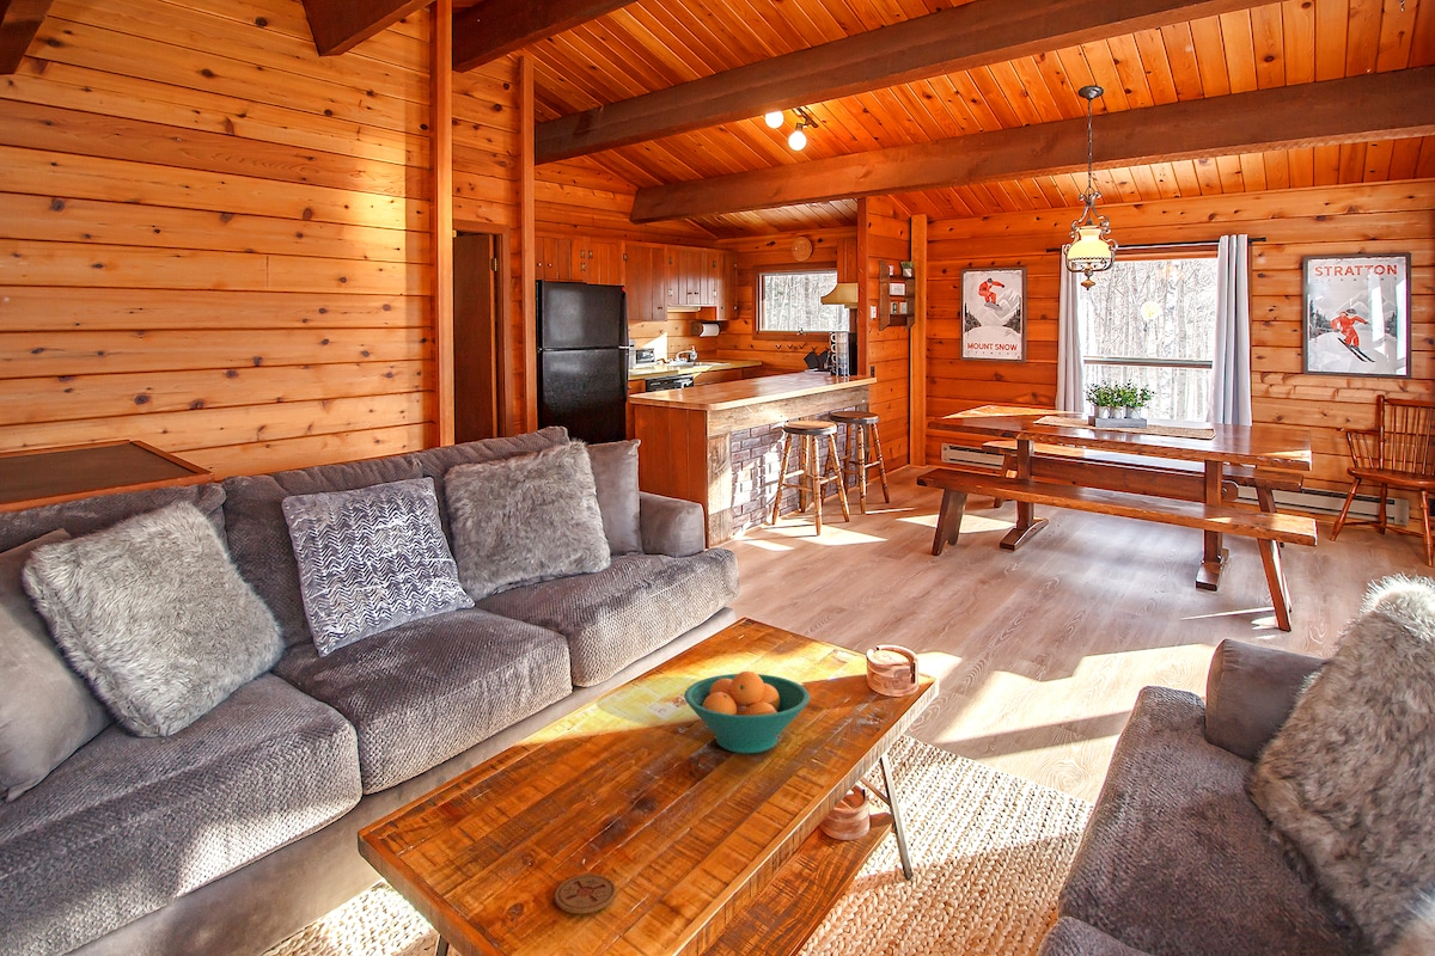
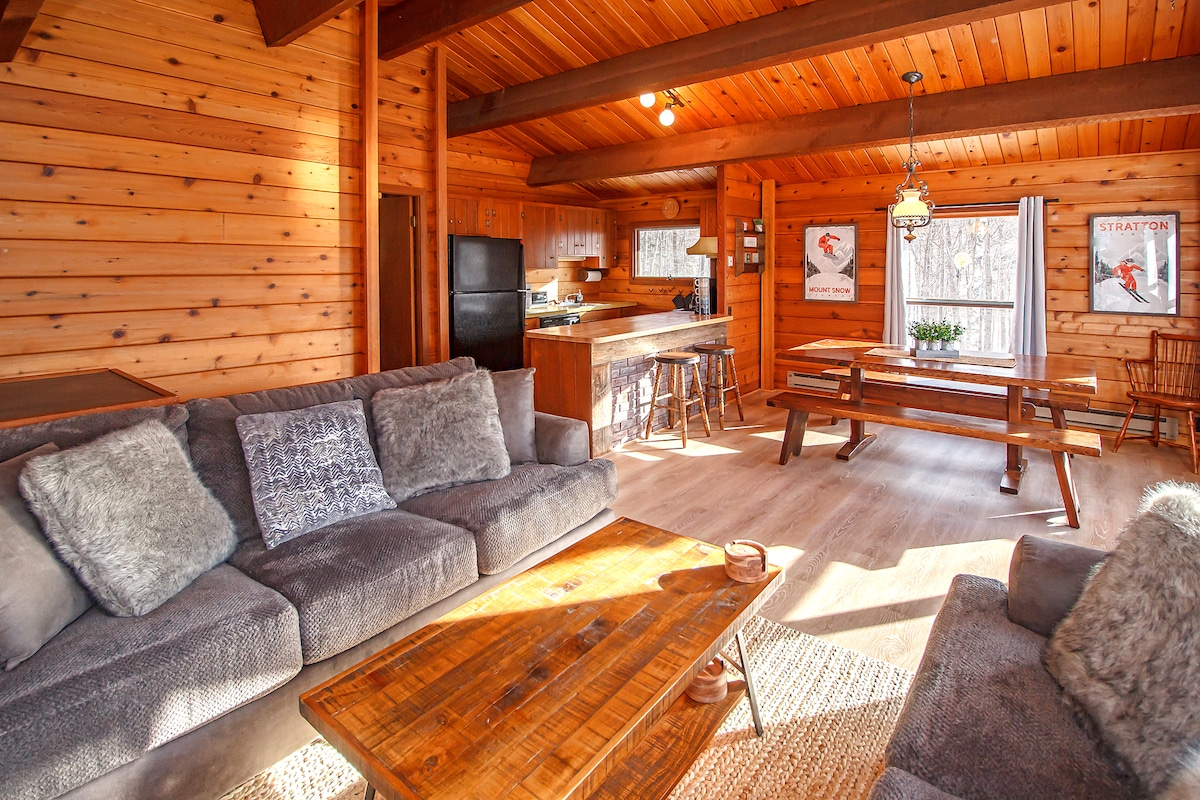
- coaster (585, 893)
- fruit bowl (746, 706)
